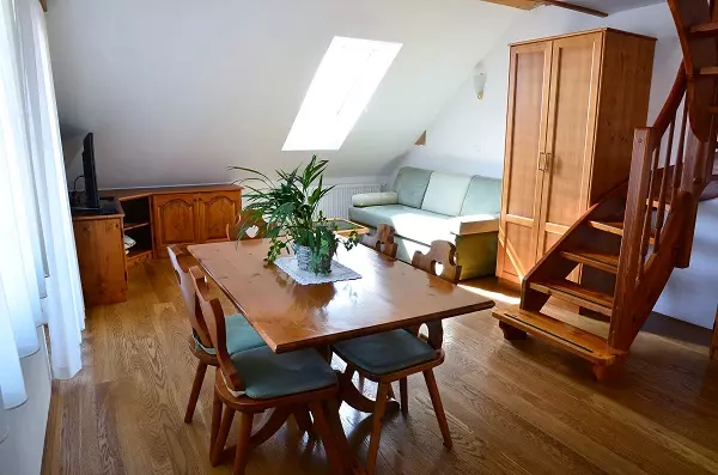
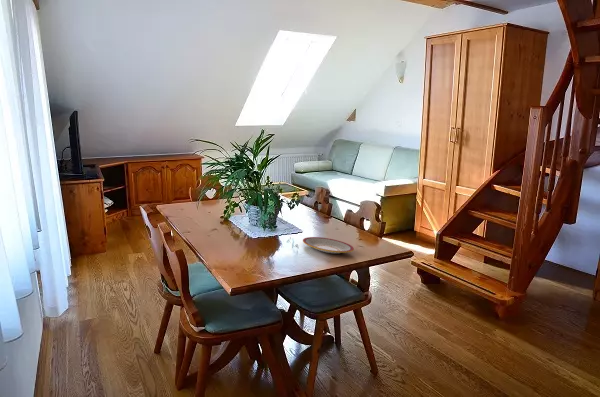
+ plate (327, 246)
